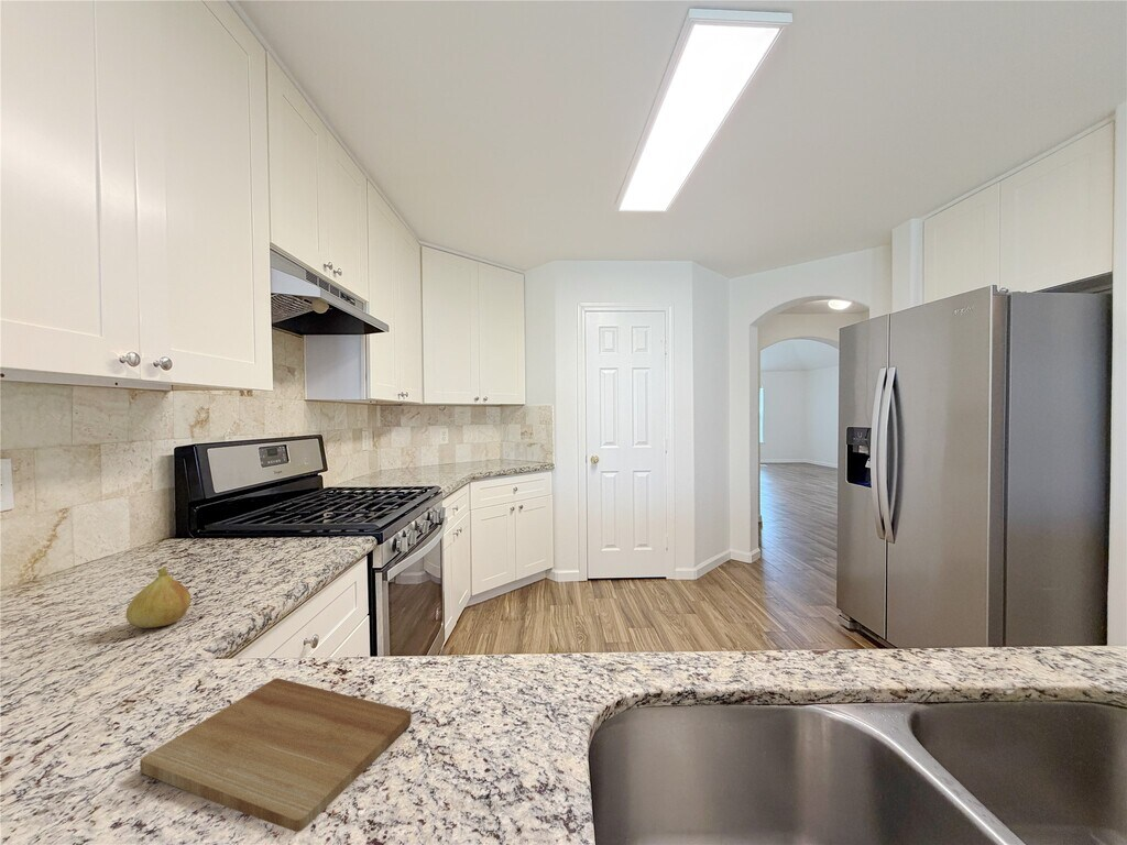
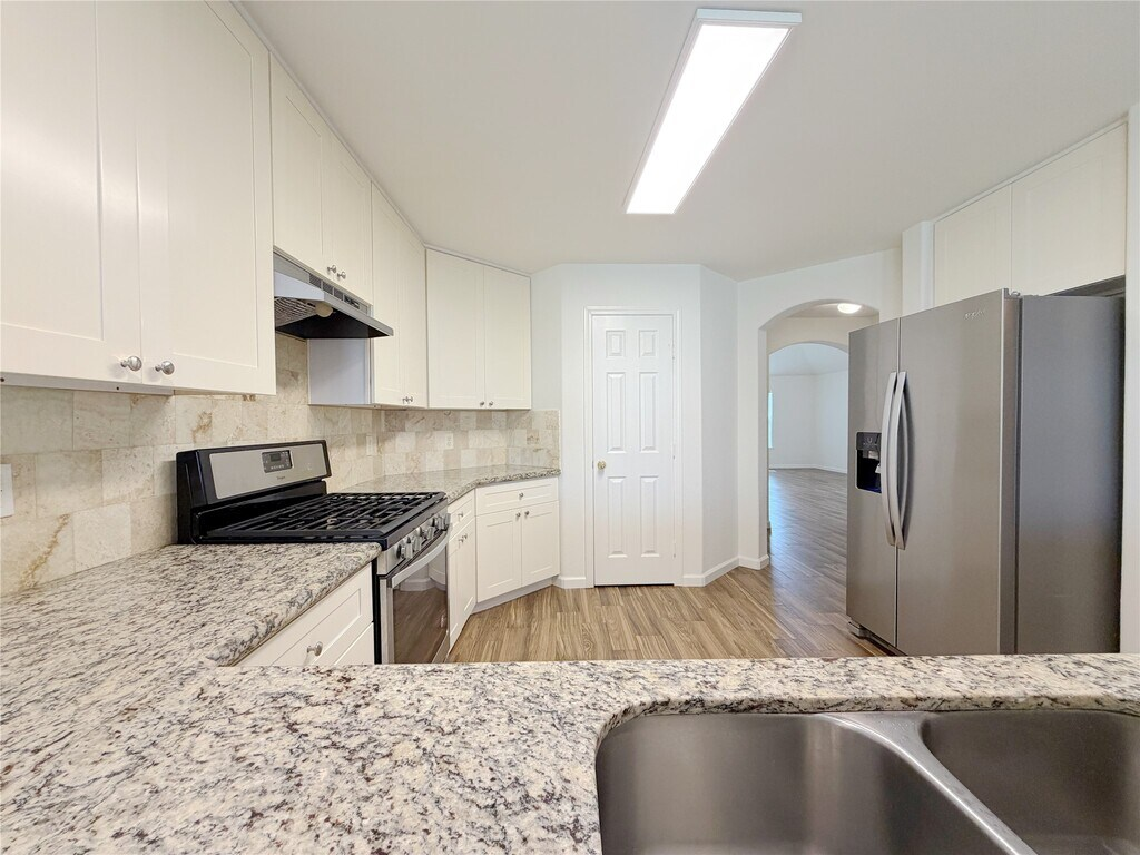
- fruit (160, 595)
- cutting board (285, 739)
